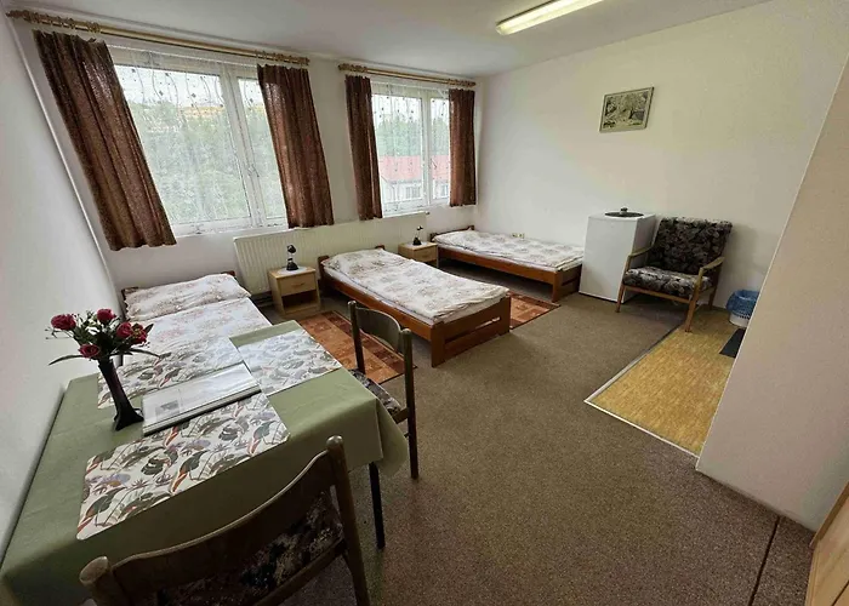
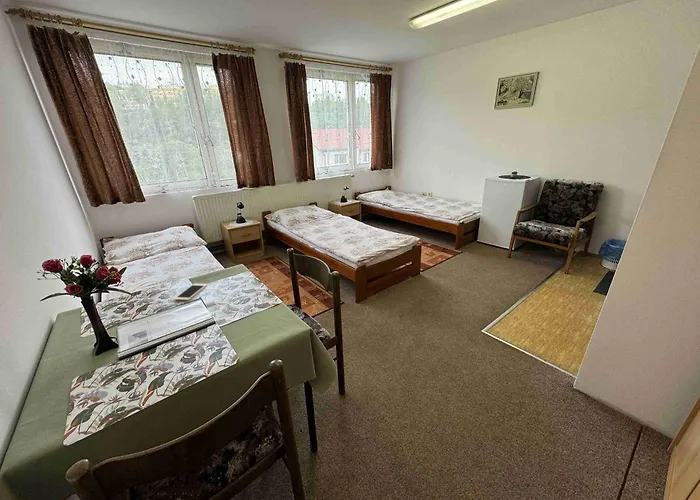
+ cell phone (191, 291)
